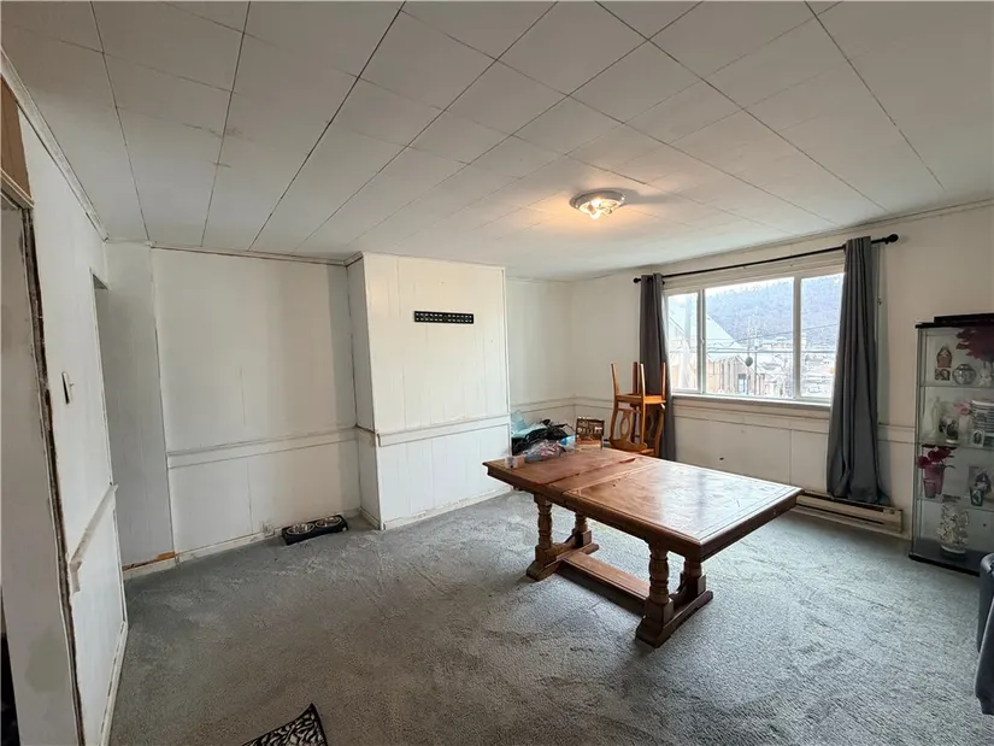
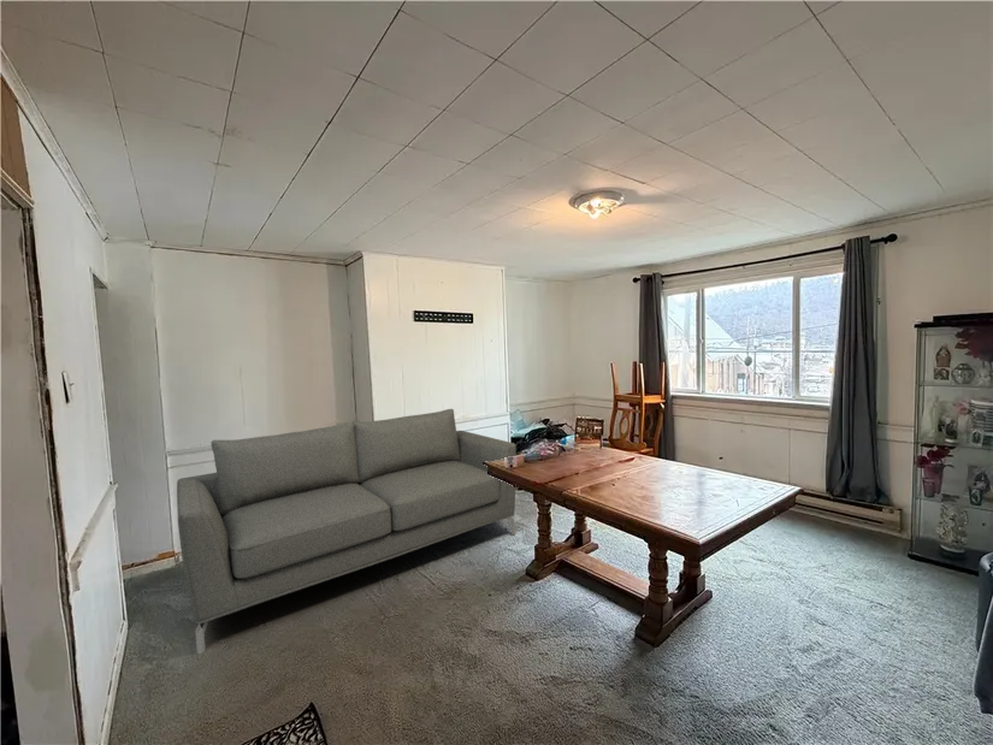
+ sofa (366, 492)
